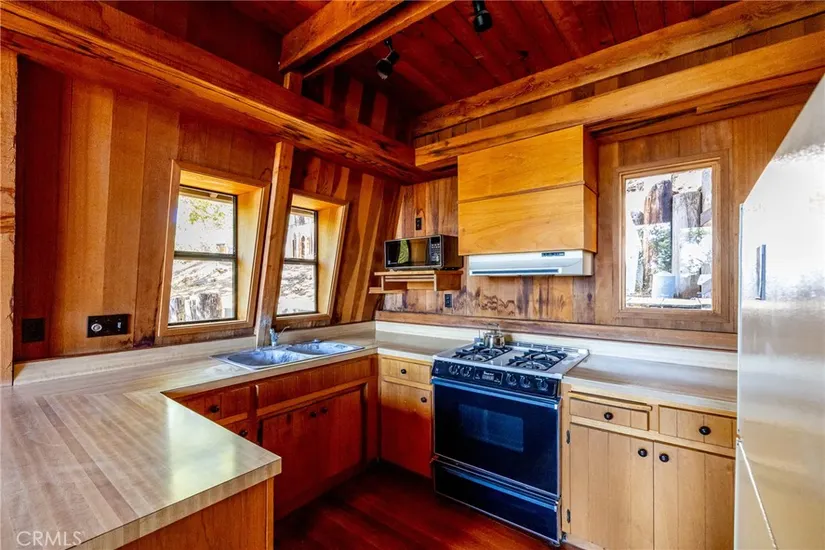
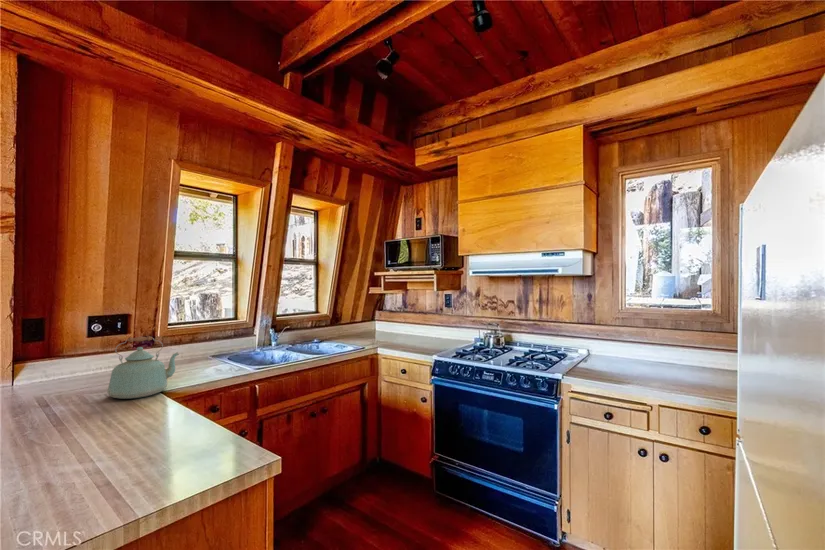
+ kettle (145, 364)
